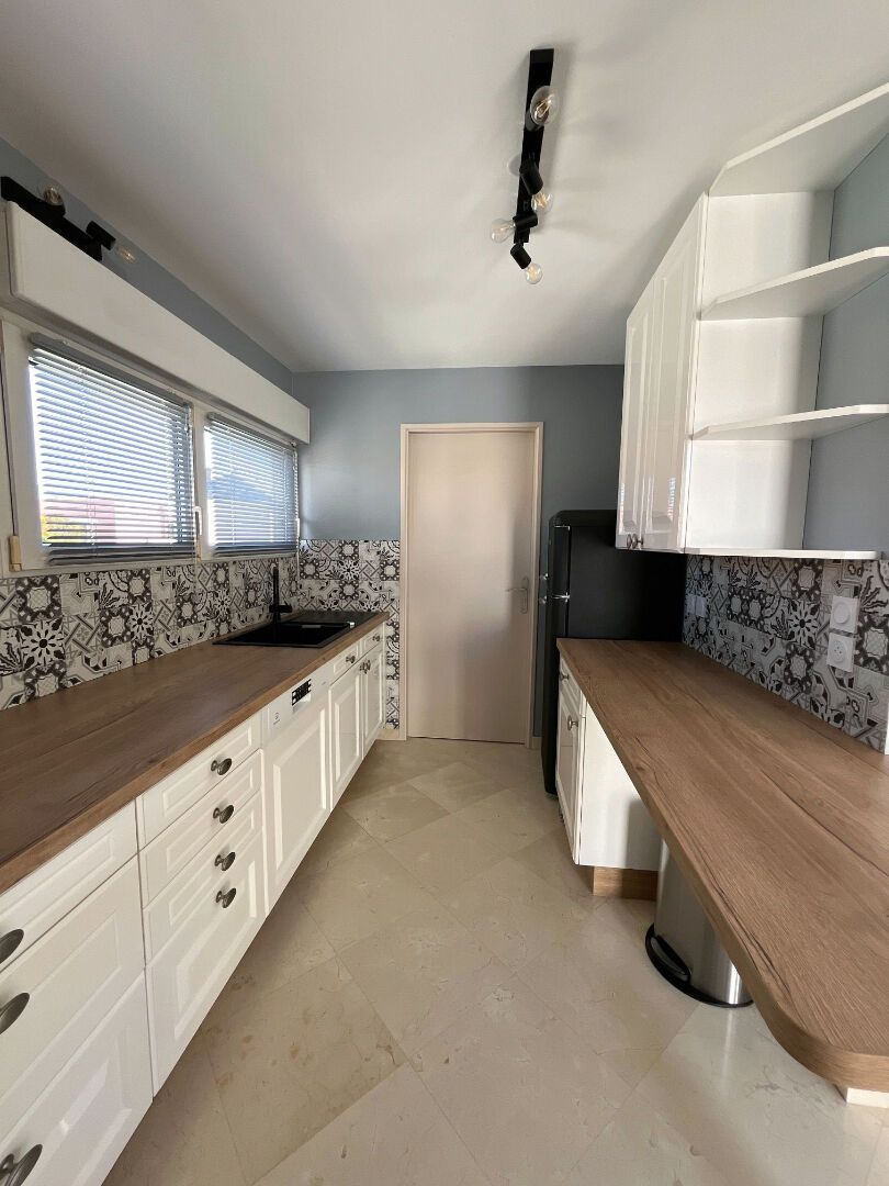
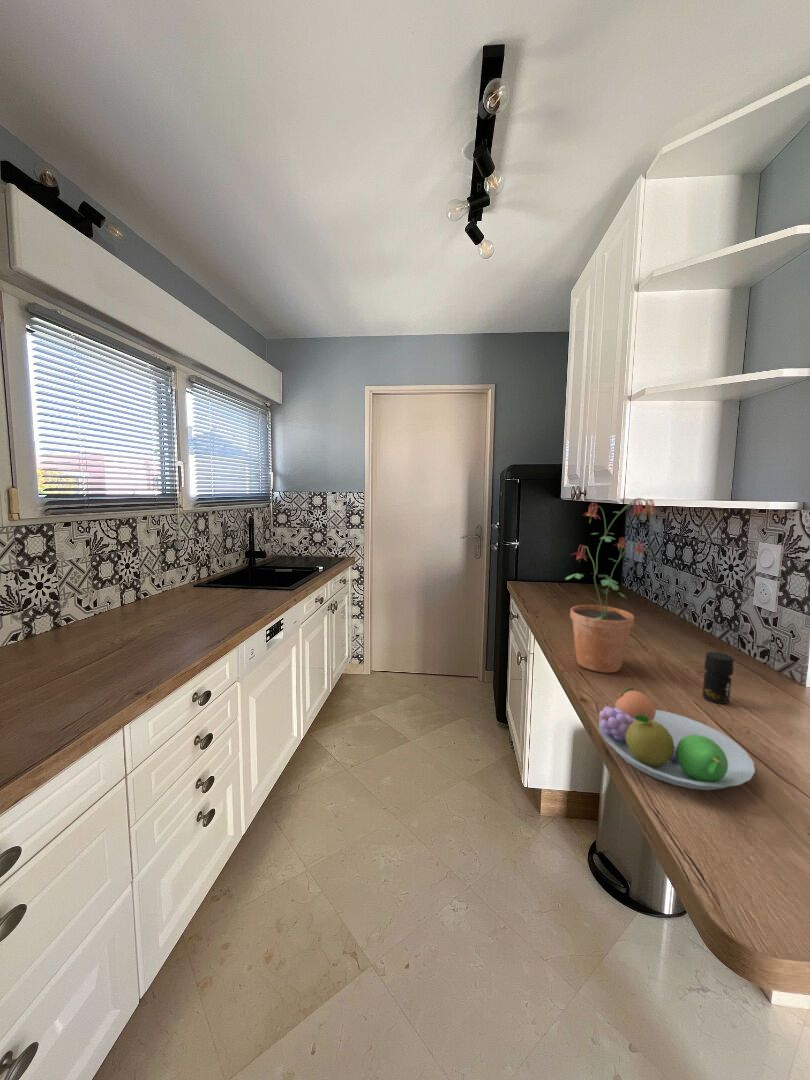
+ fruit bowl (671, 731)
+ jar (717, 677)
+ potted plant (604, 582)
